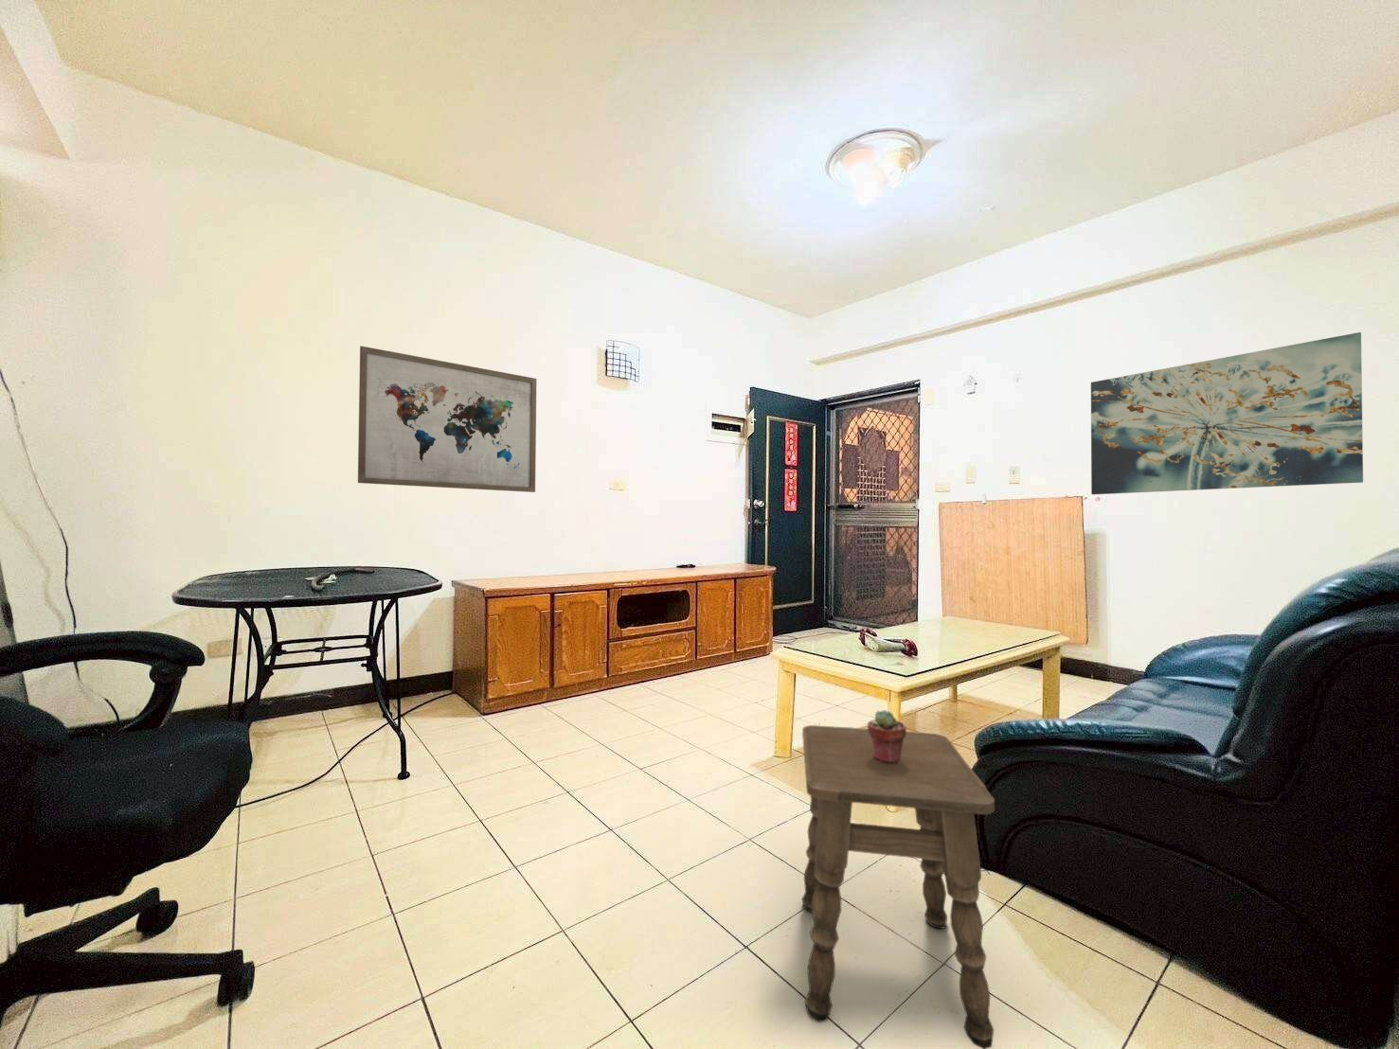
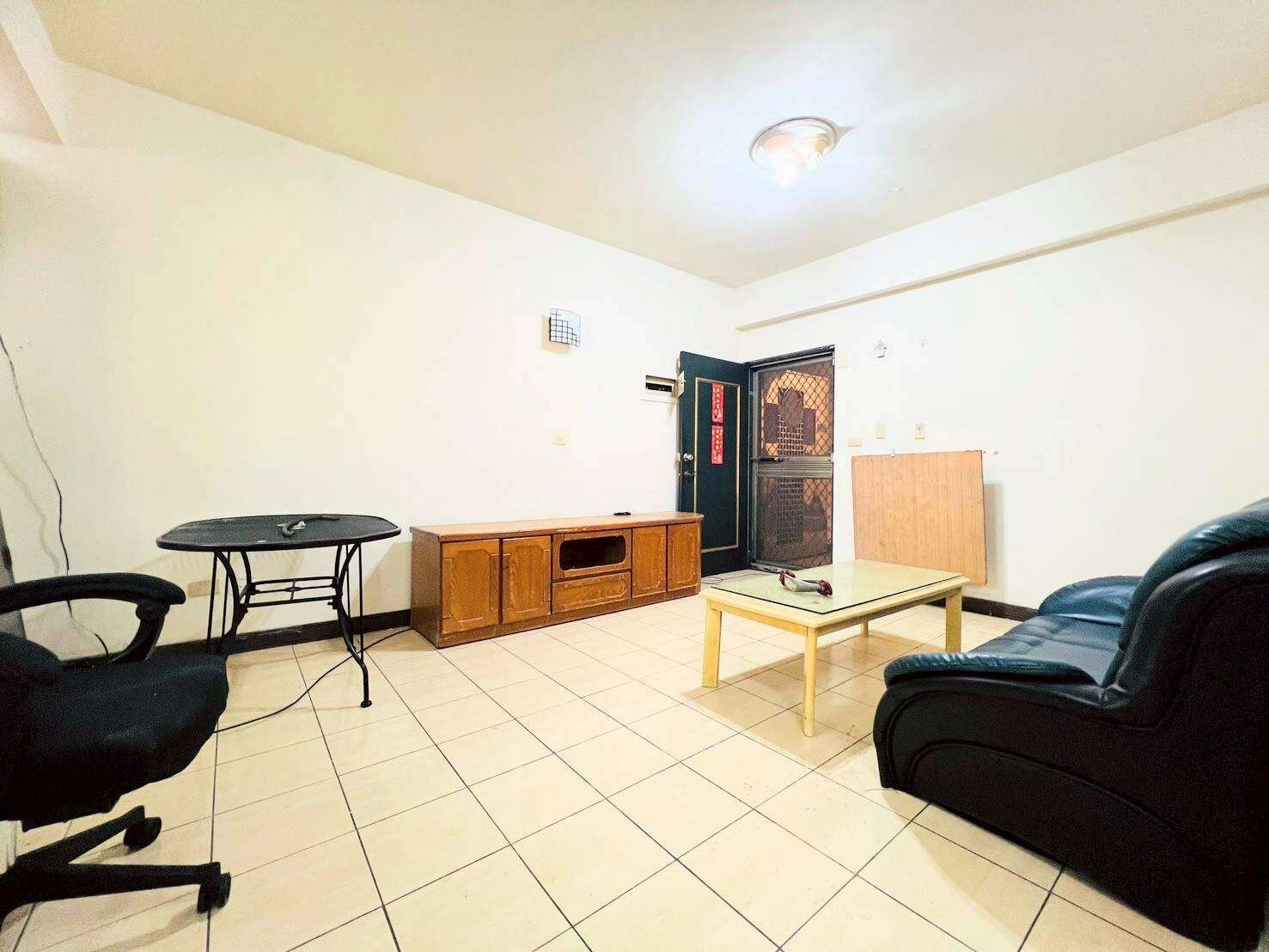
- wall art (1207, 425)
- potted succulent (886, 733)
- wall art (454, 425)
- side table (884, 854)
